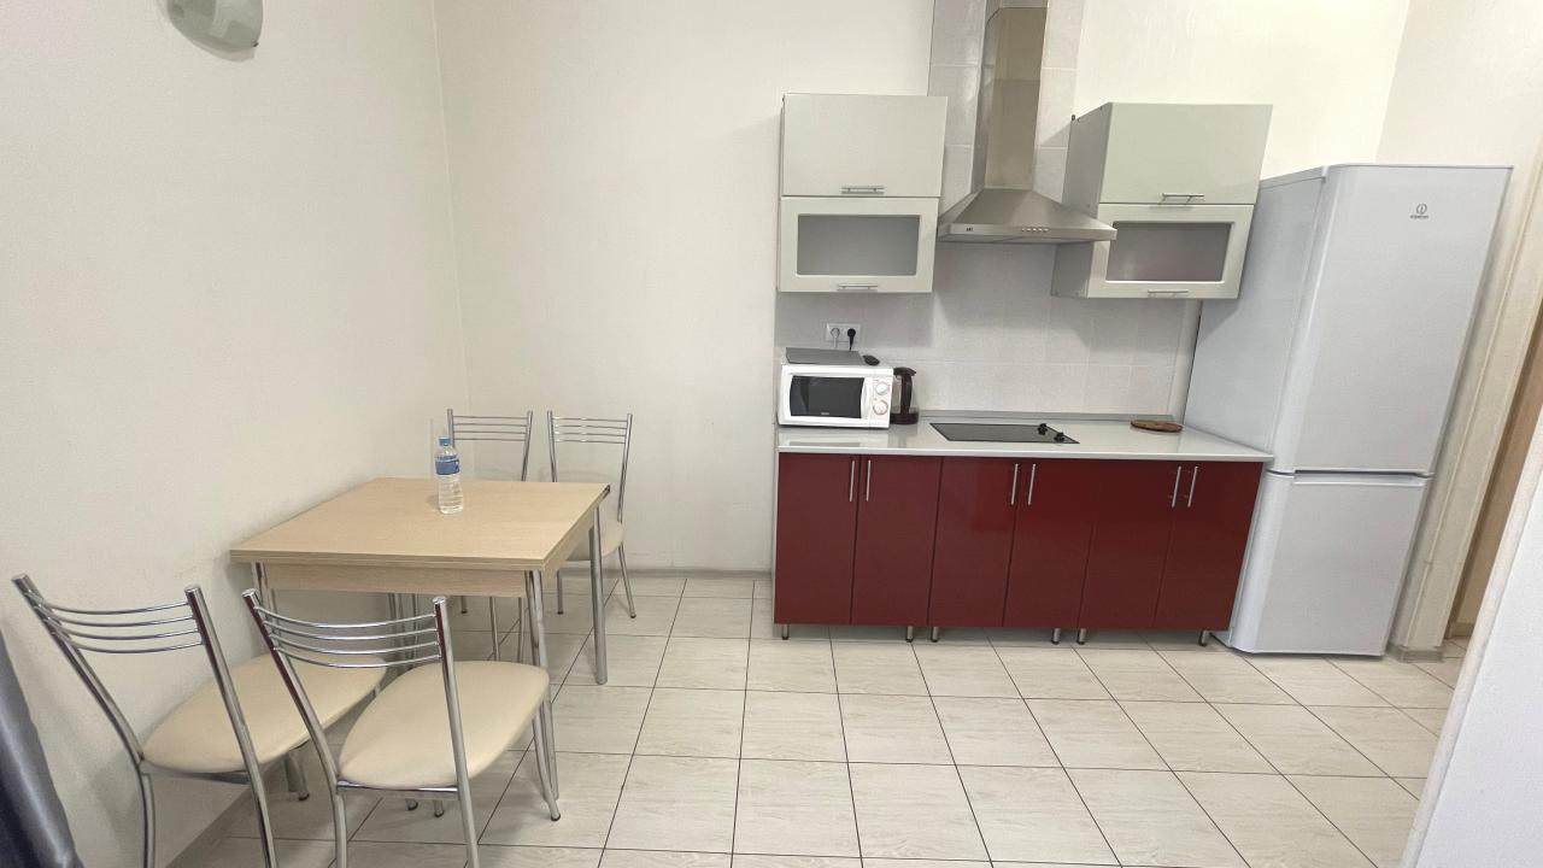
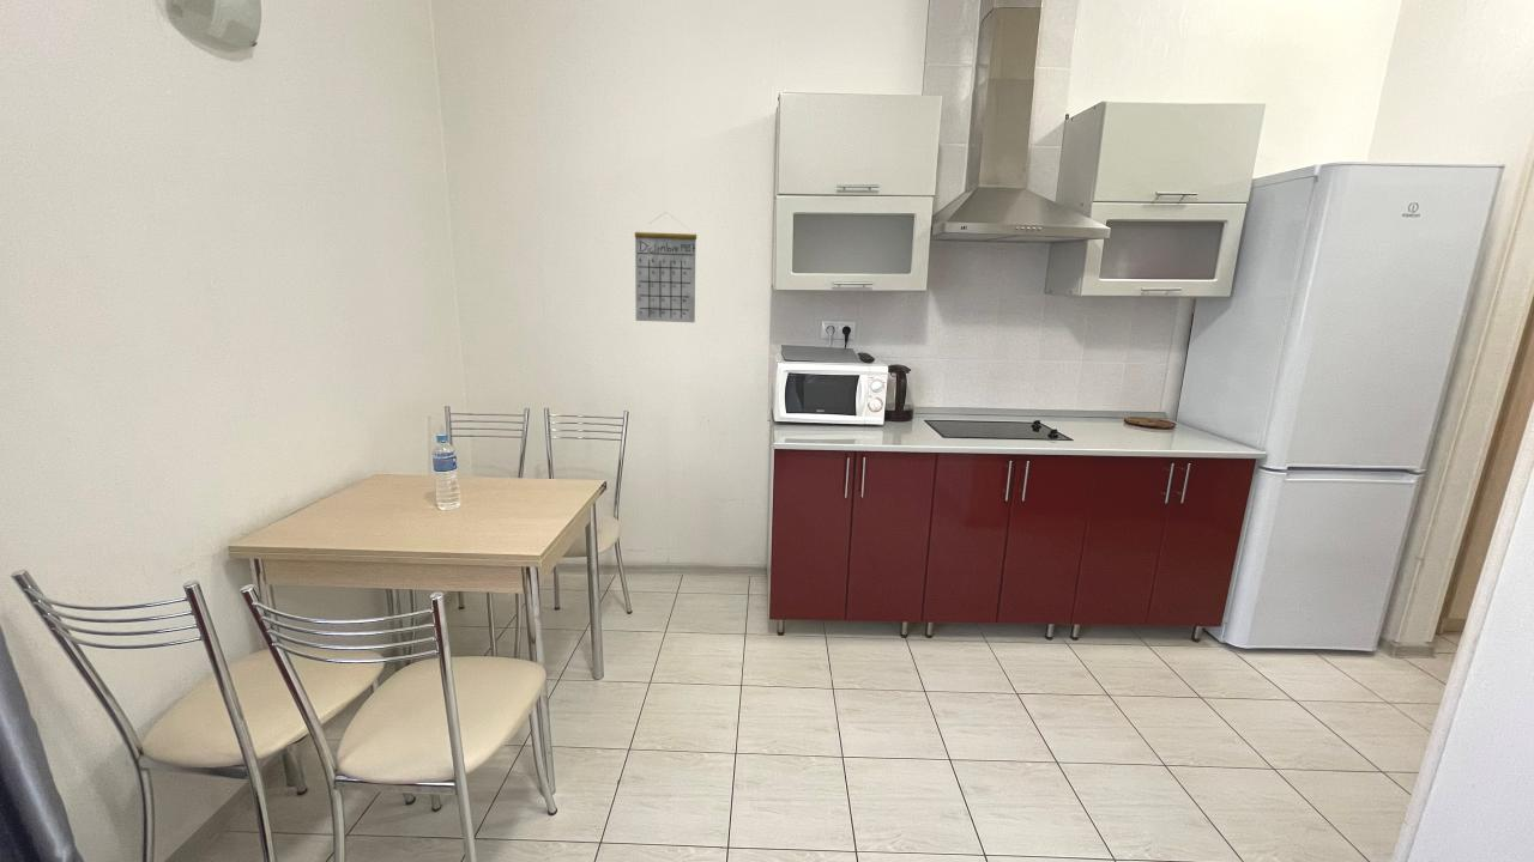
+ calendar (665, 267)
